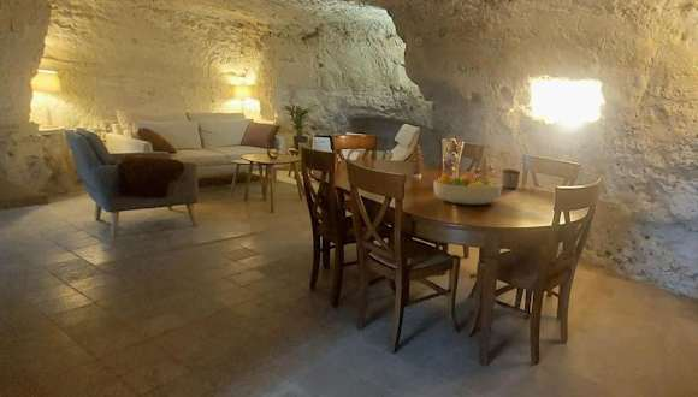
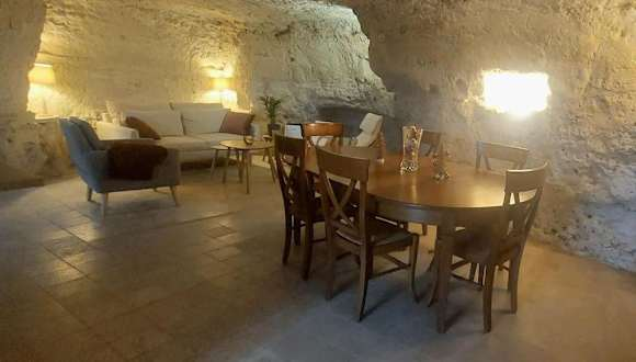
- mug (510, 178)
- fruit bowl (467, 188)
